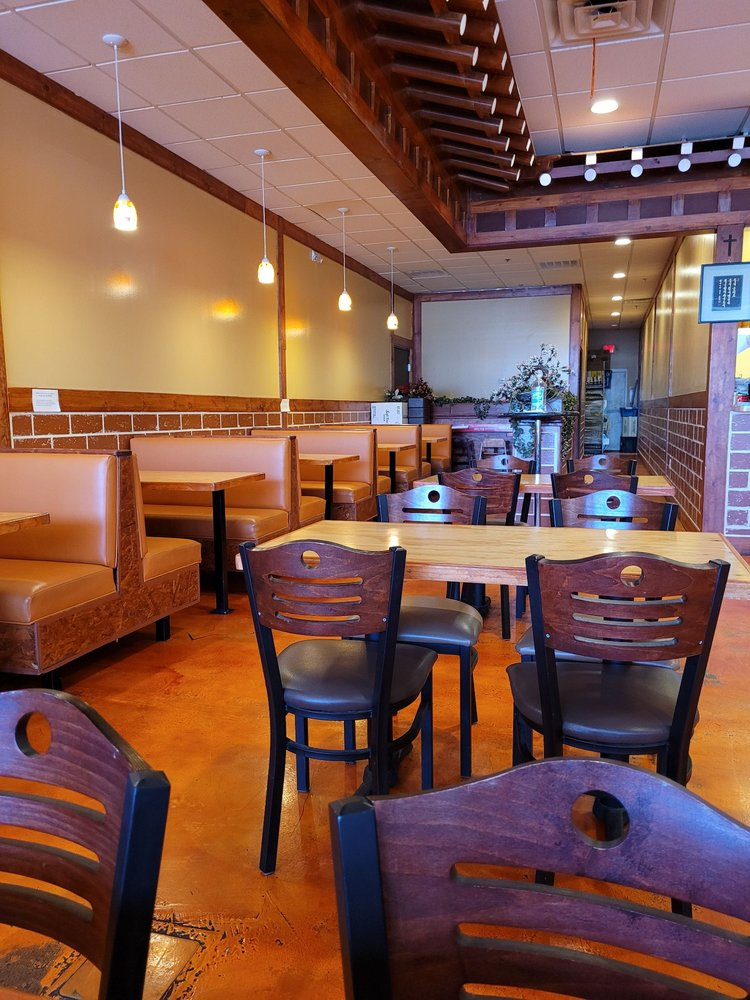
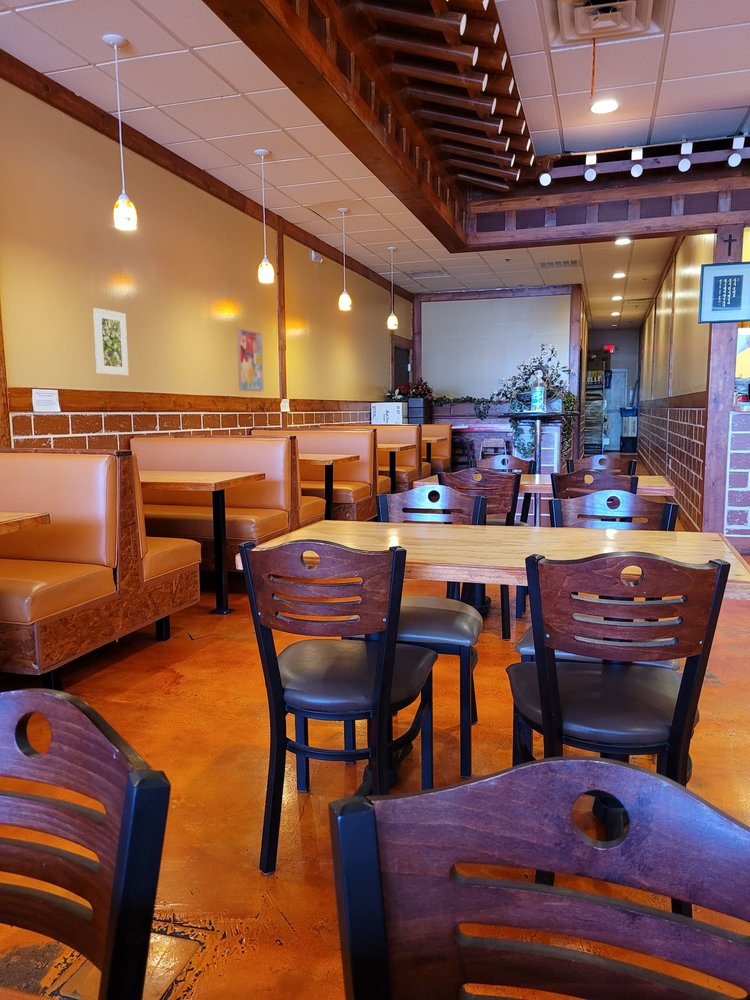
+ wall art (250, 361)
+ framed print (111, 342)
